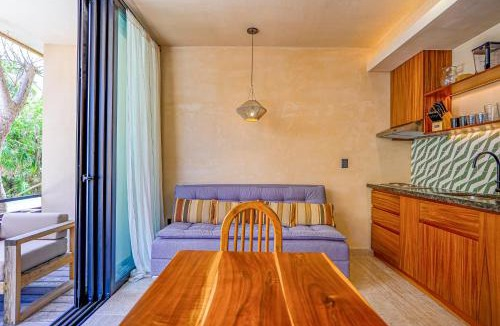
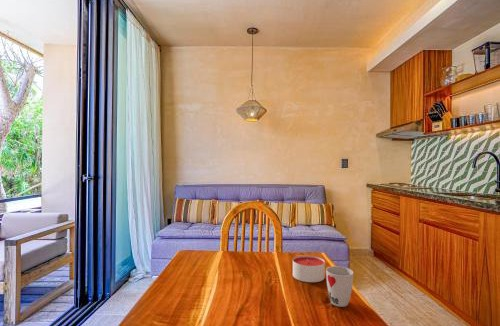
+ cup (339, 286)
+ candle (308, 267)
